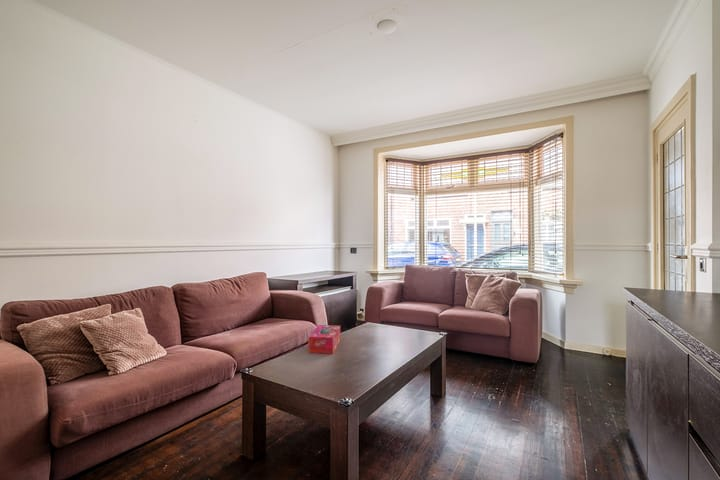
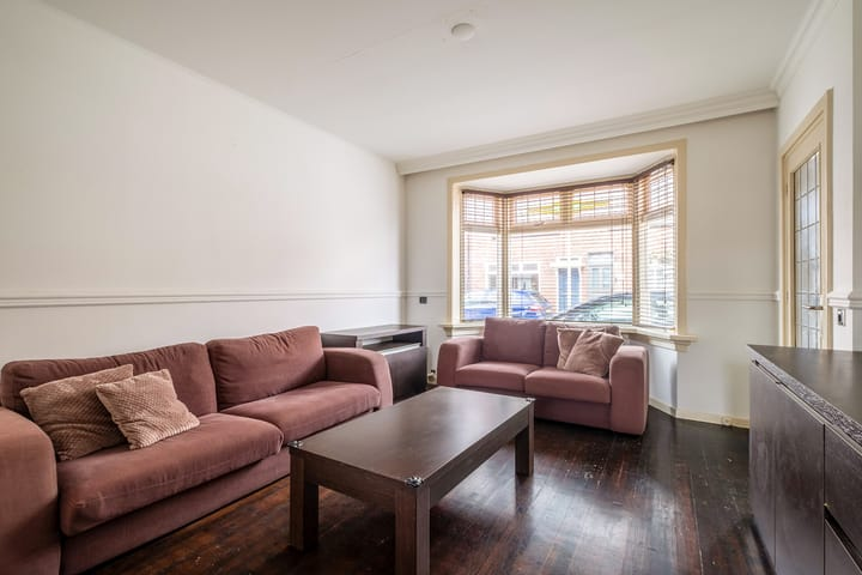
- tissue box (325, 338)
